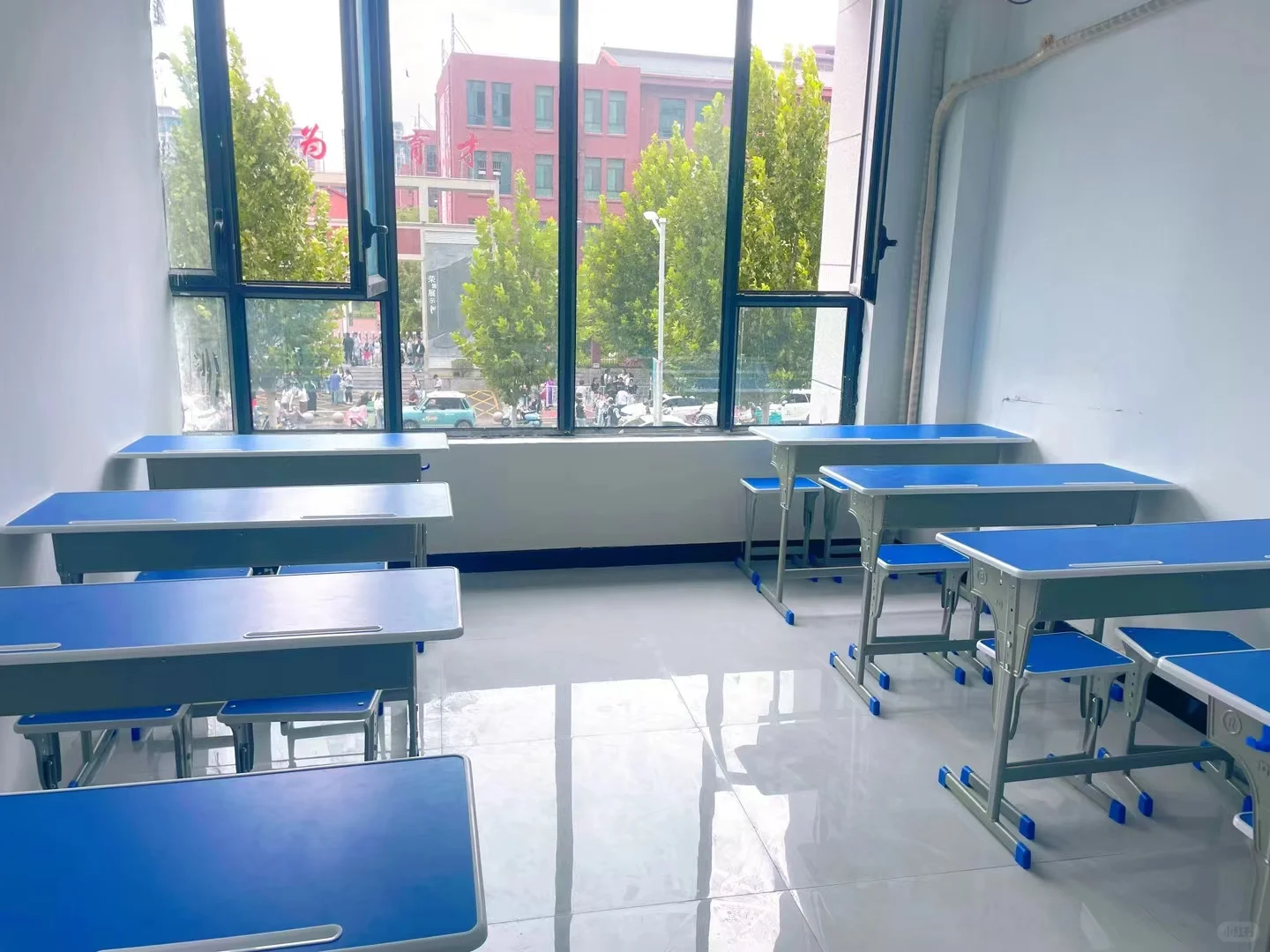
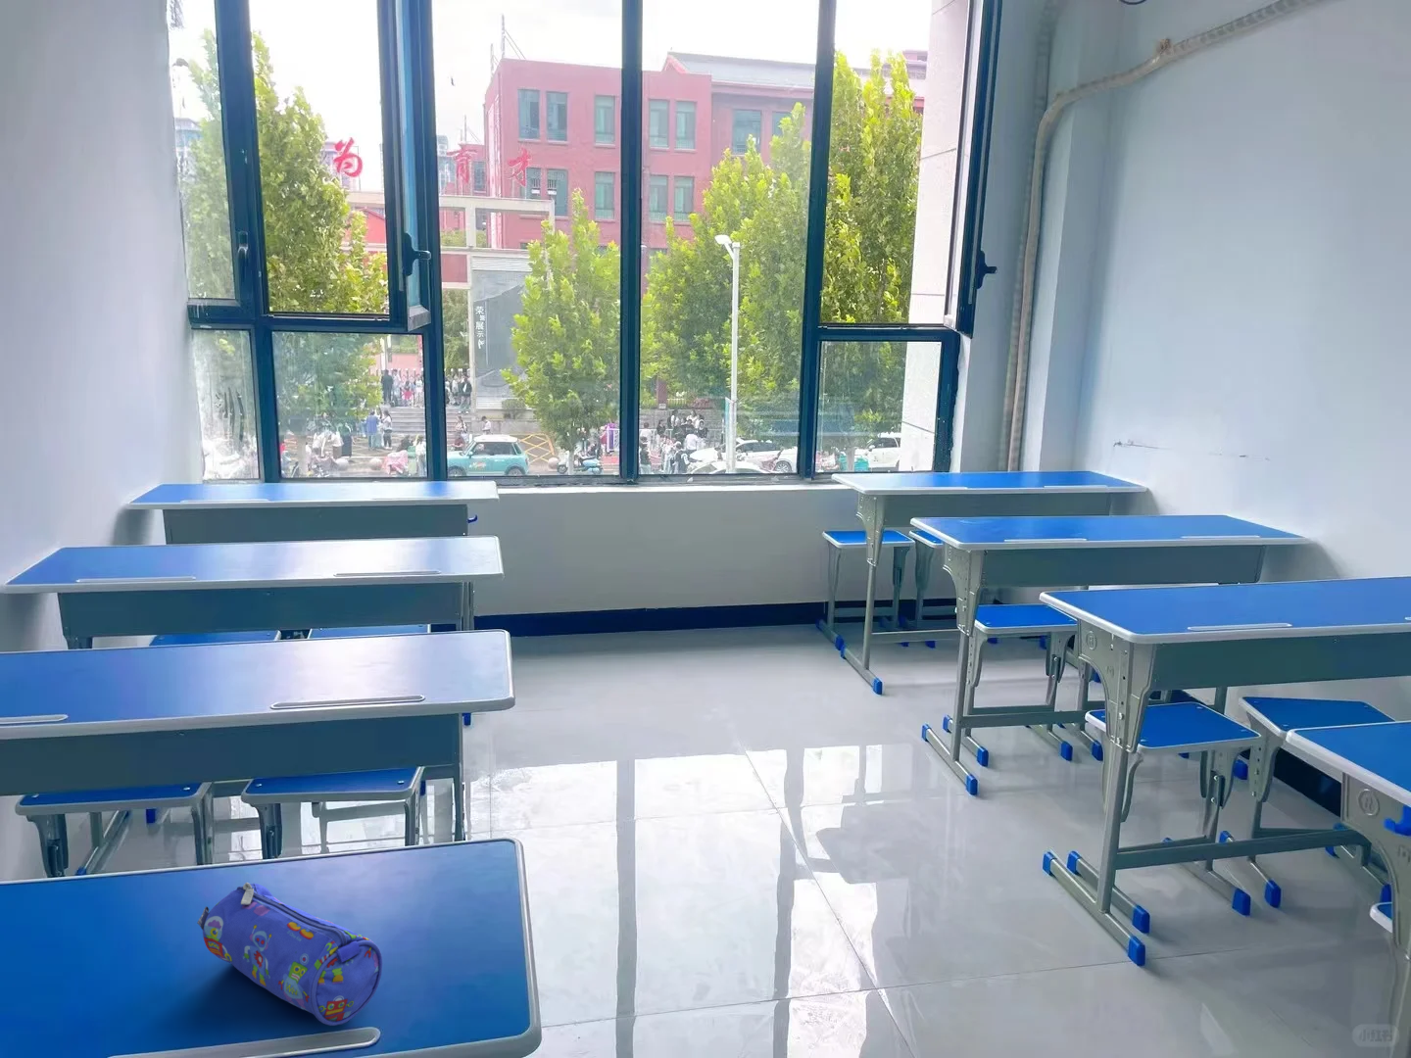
+ pencil case (290, 946)
